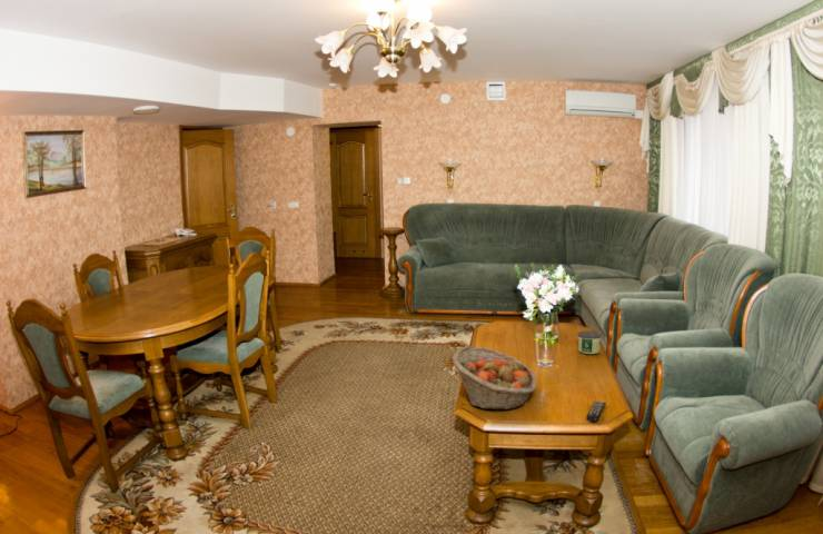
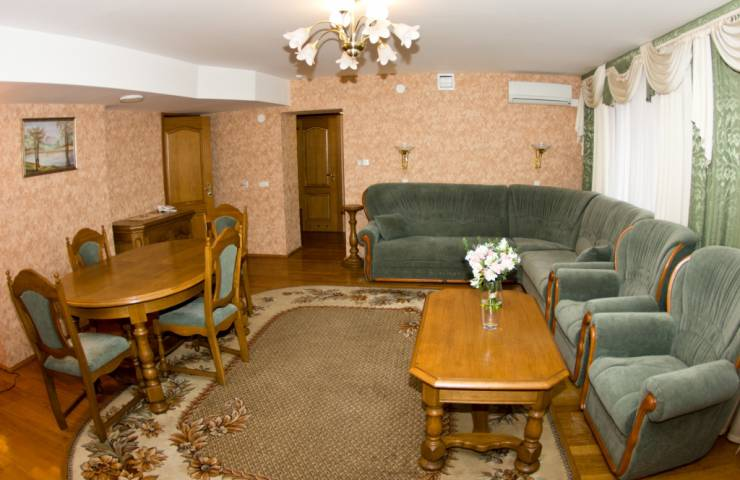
- fruit basket (494, 375)
- candle (588, 343)
- remote control (596, 409)
